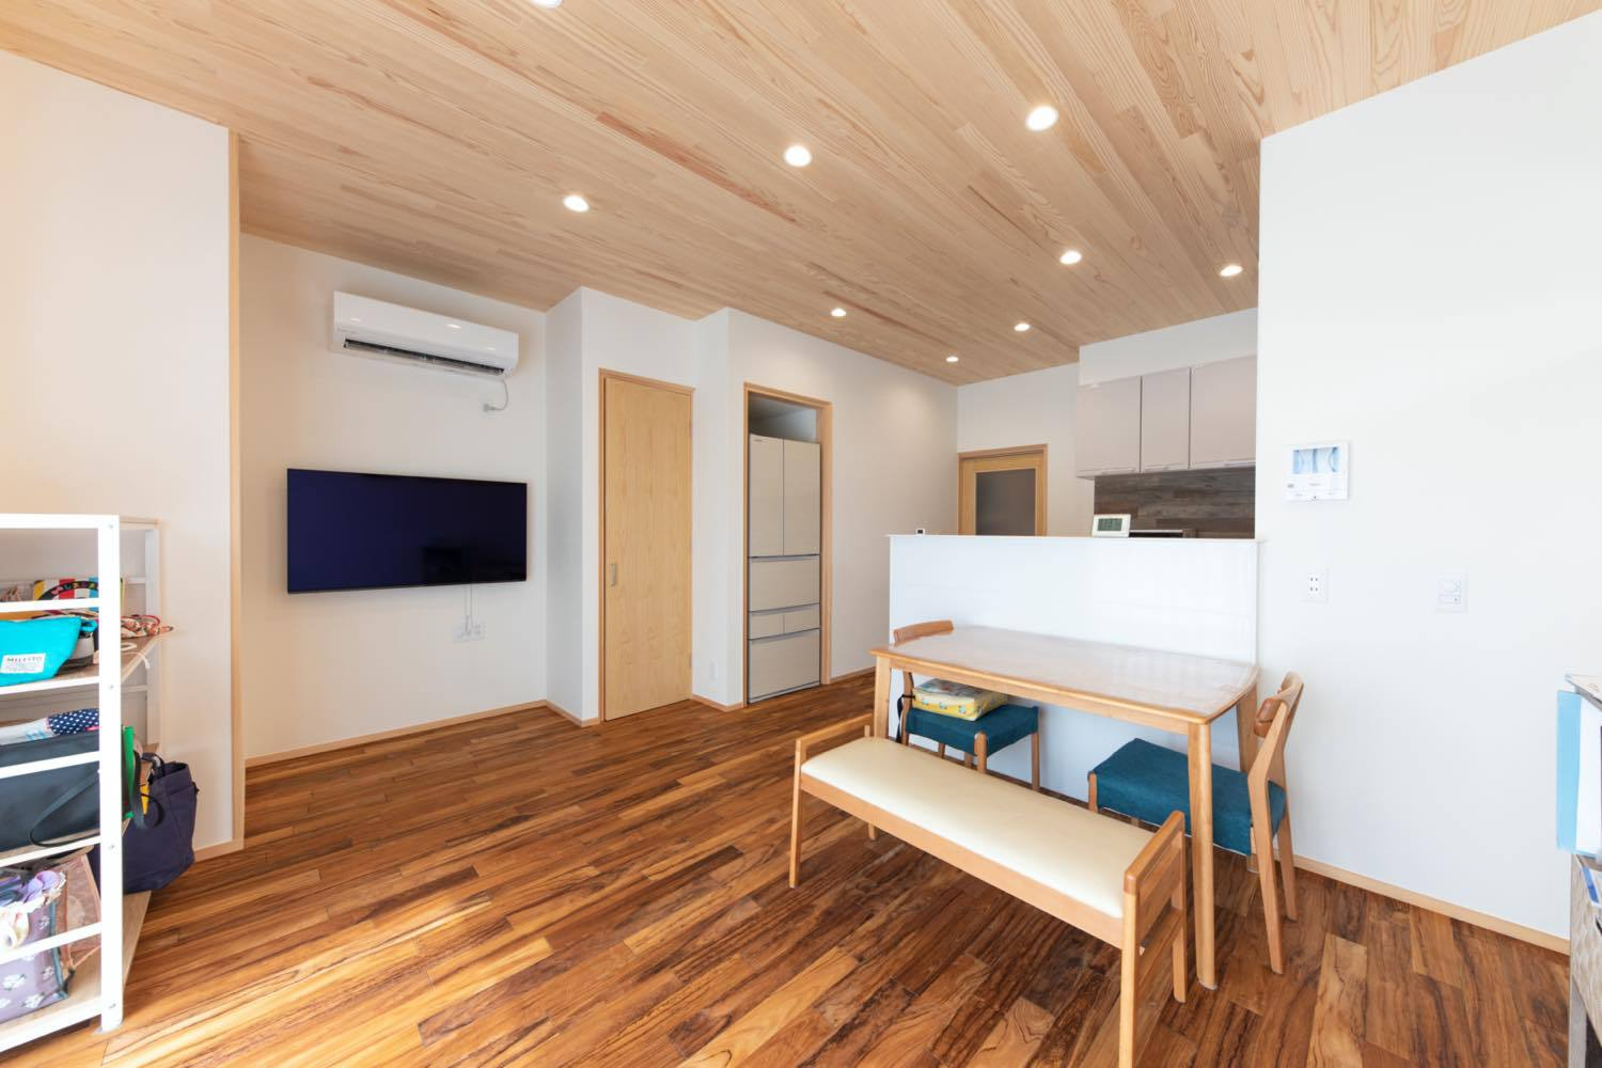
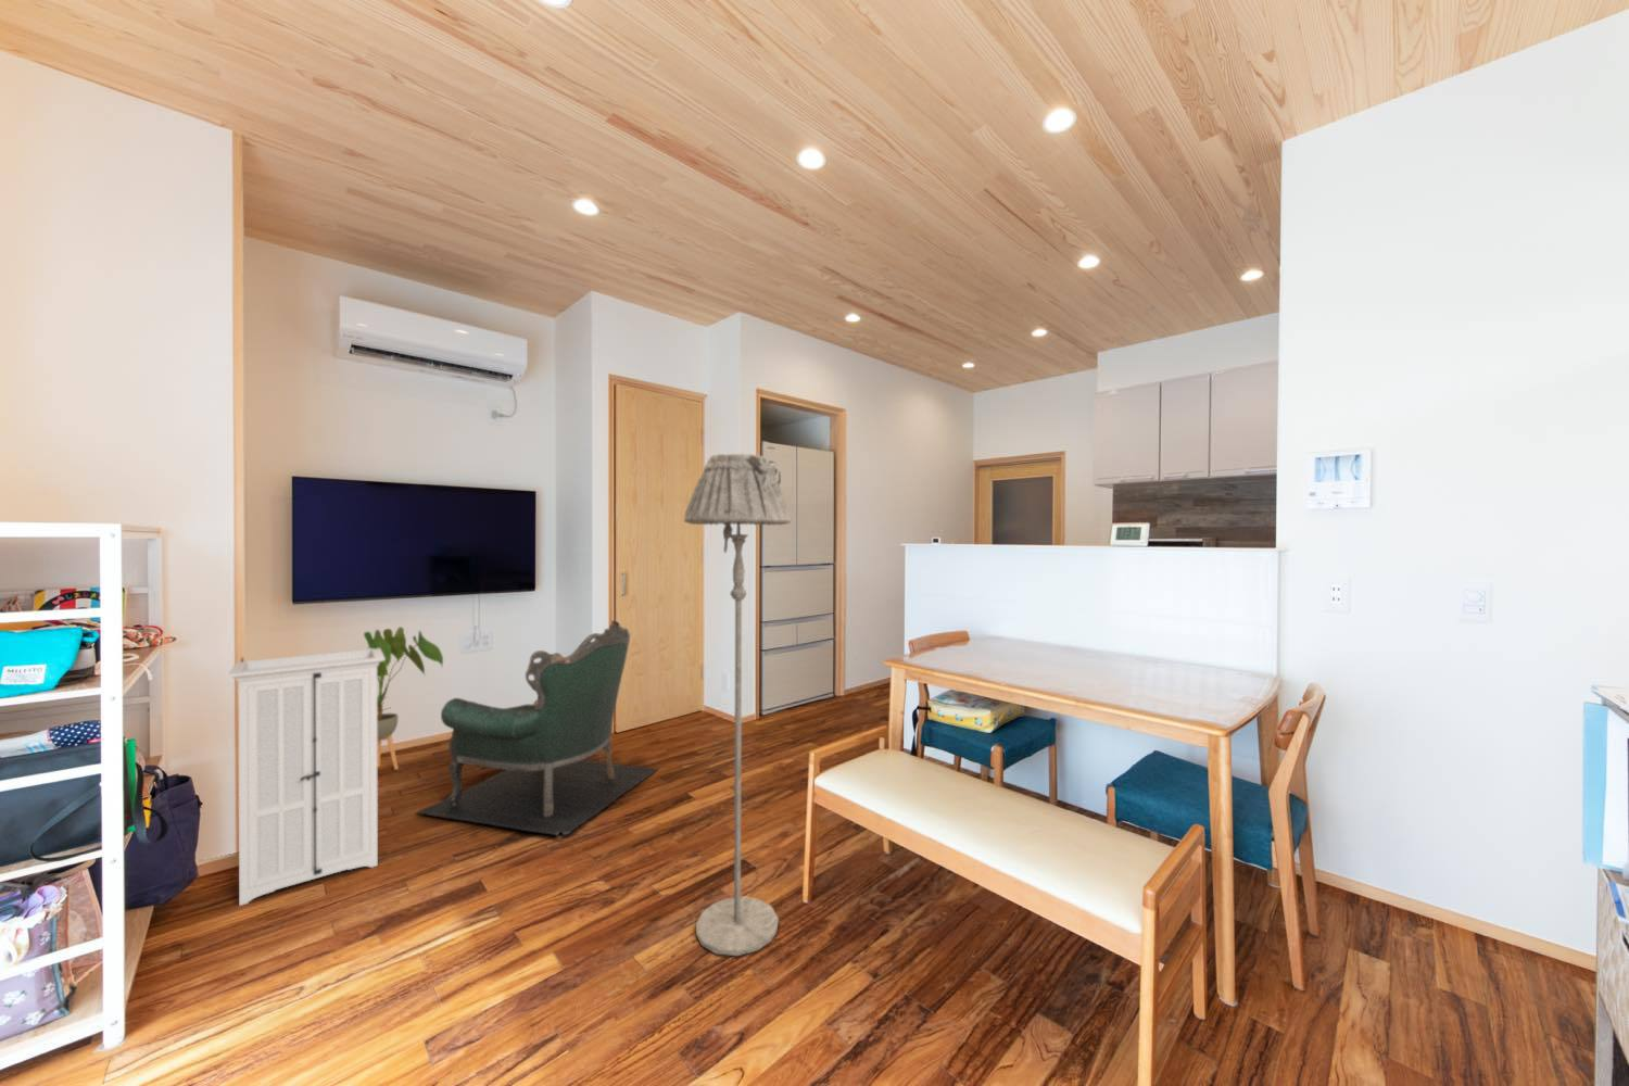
+ storage cabinet (311, 764)
+ house plant (384, 695)
+ armchair (548, 704)
+ floor lamp (737, 692)
